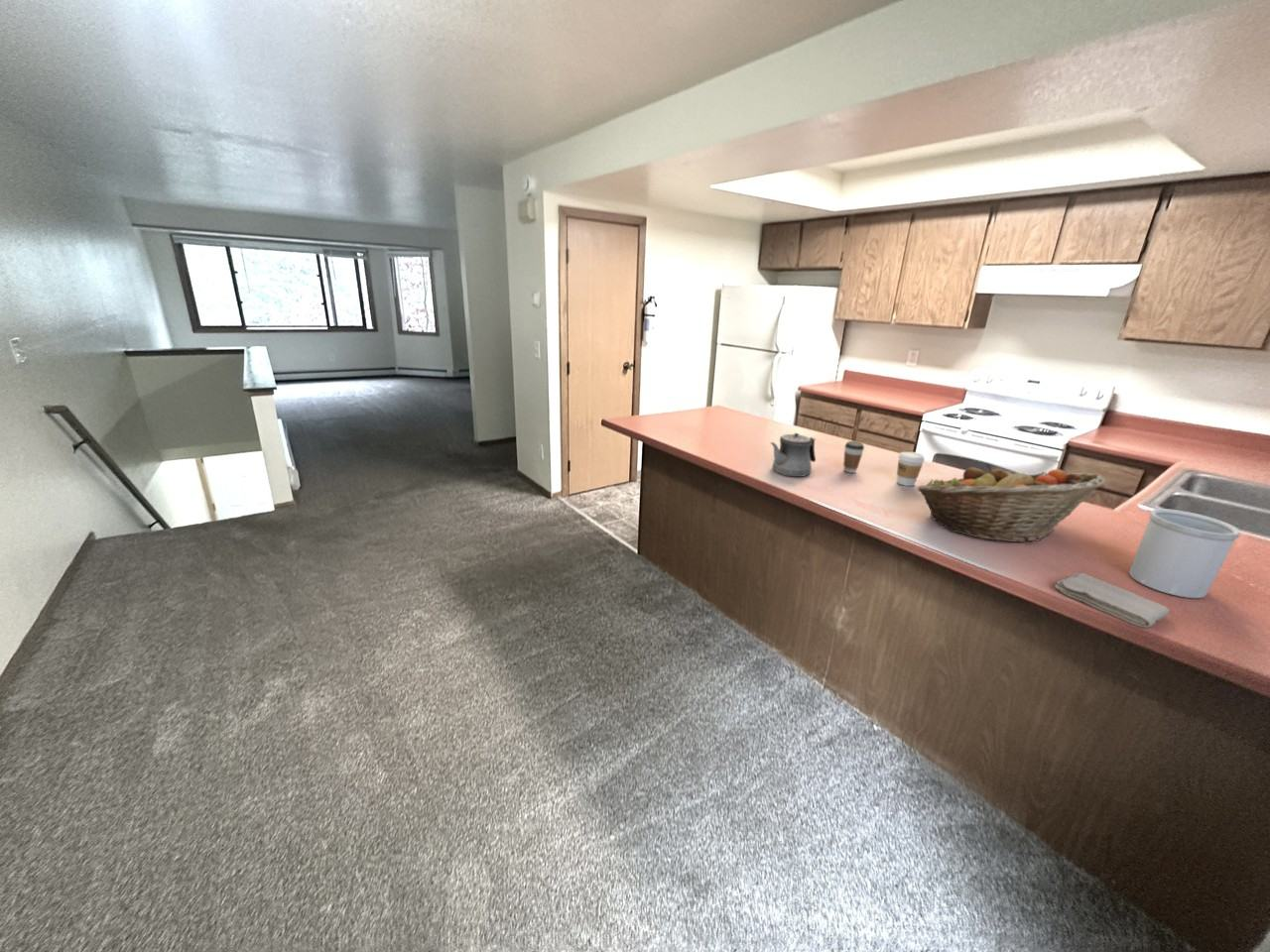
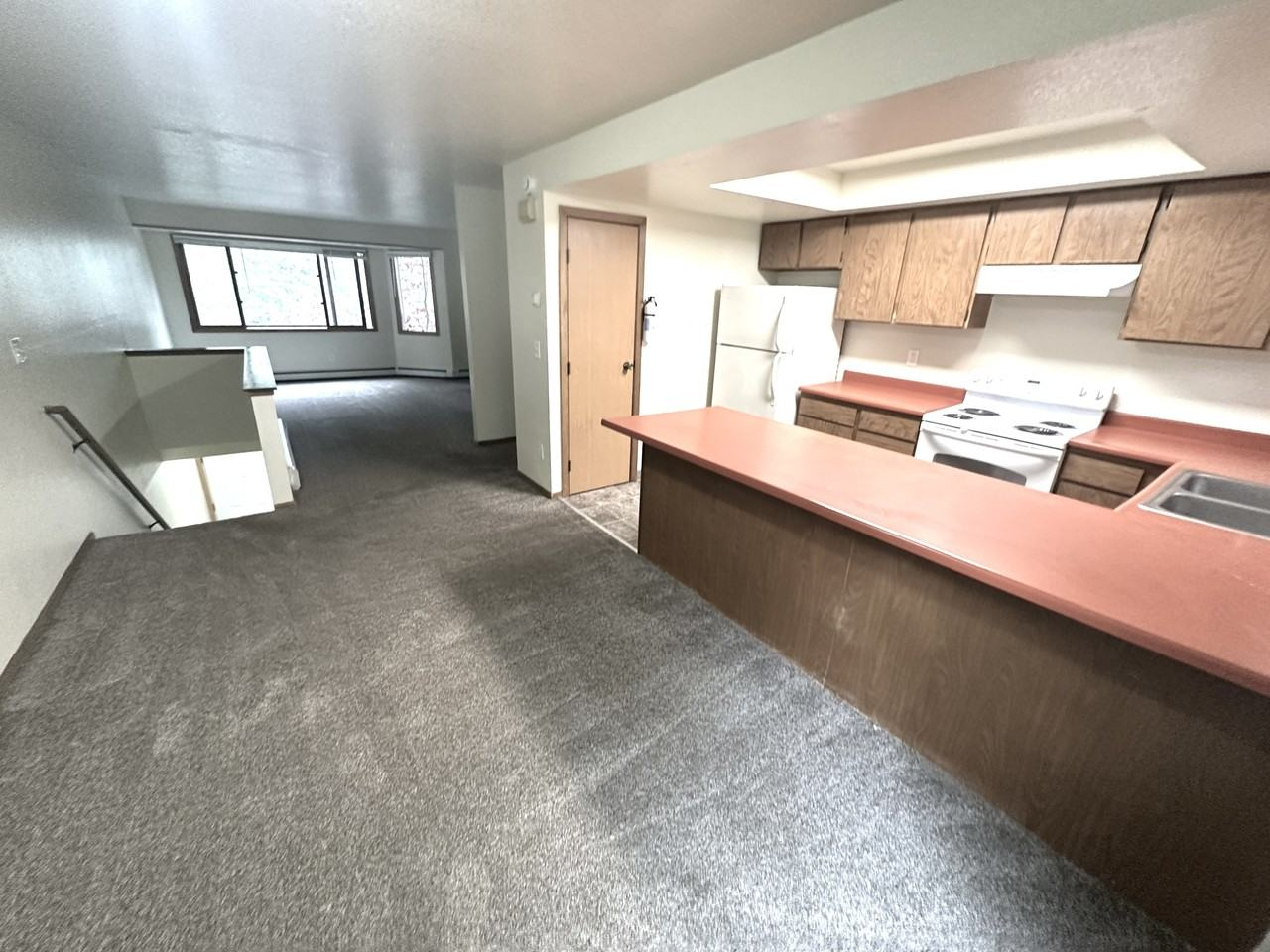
- teapot (793, 452)
- fruit basket (1003, 495)
- utensil holder (1179, 552)
- washcloth (1110, 597)
- coffee cup (908, 468)
- coffee cup (852, 457)
